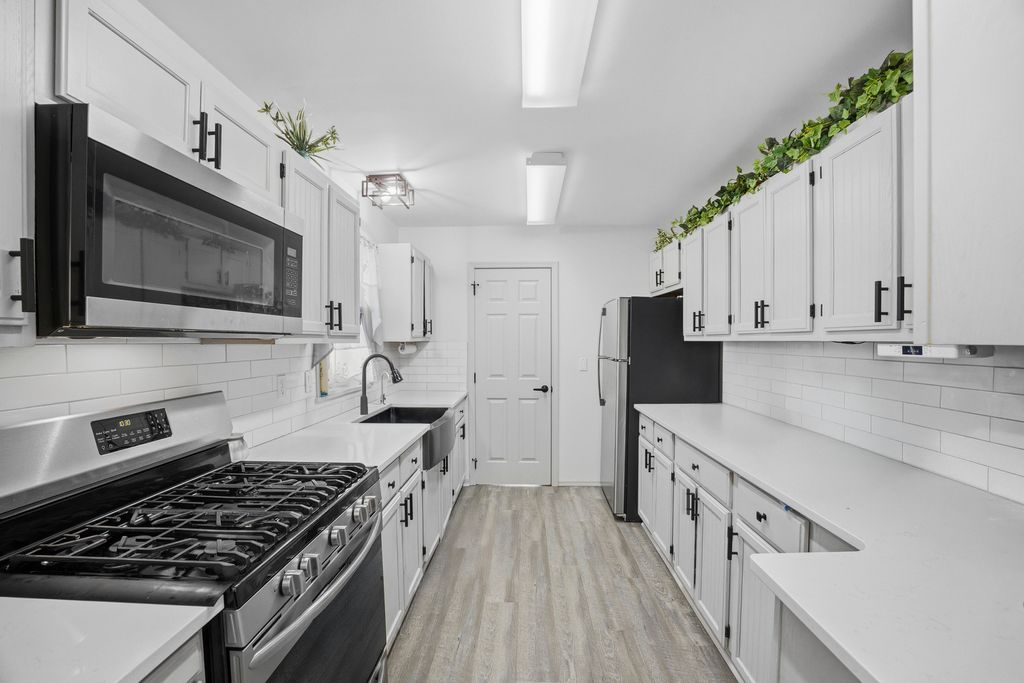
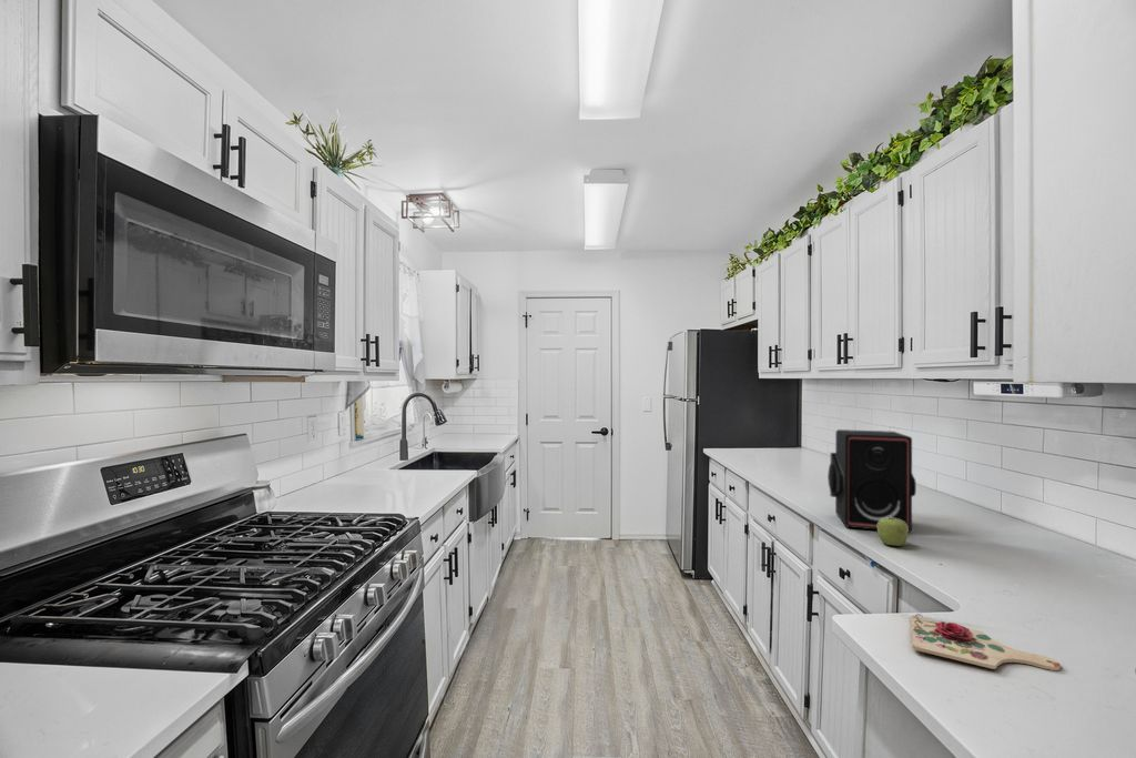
+ stereo (871, 477)
+ cutting board (981, 643)
+ fruit (892, 529)
